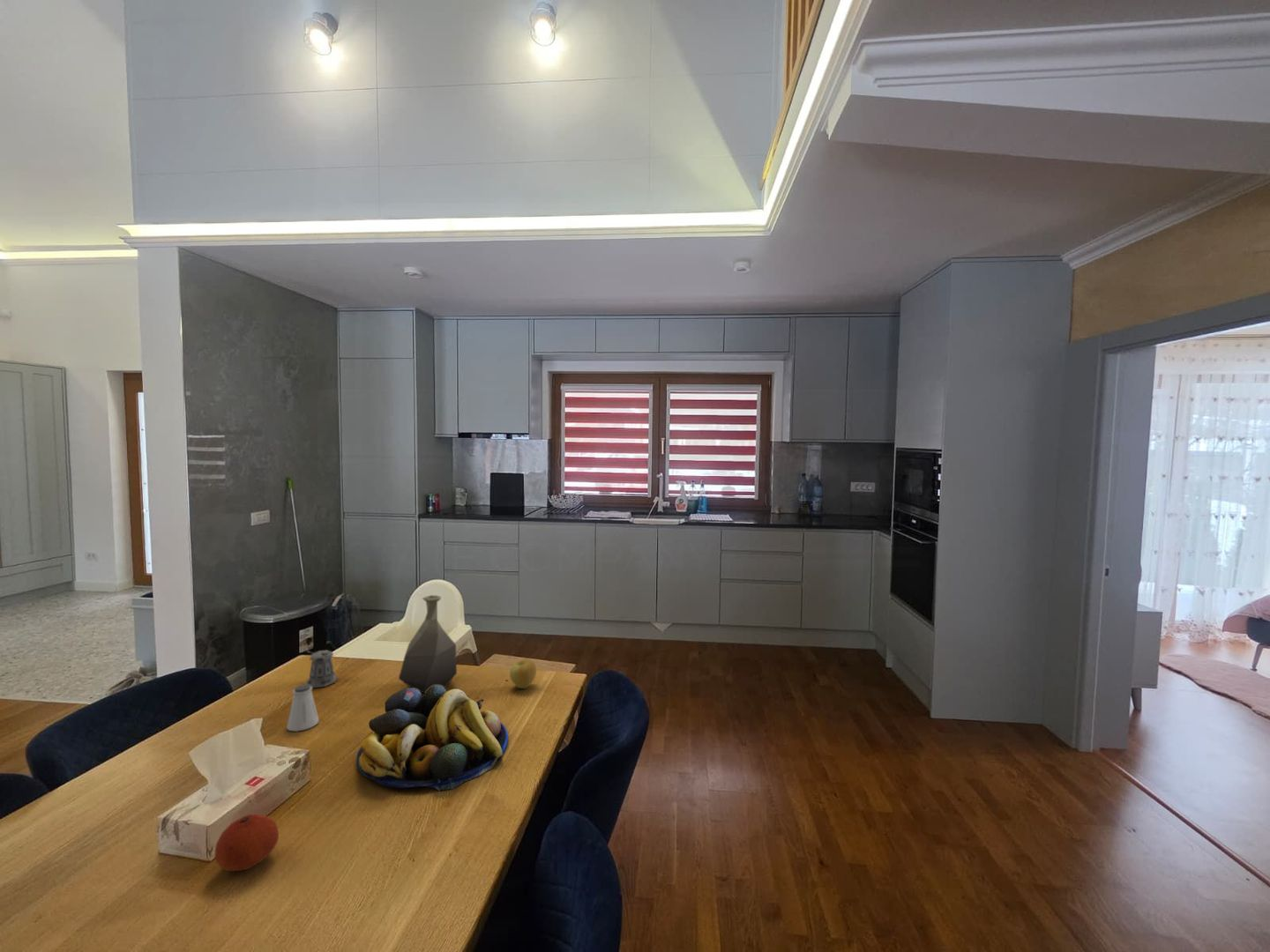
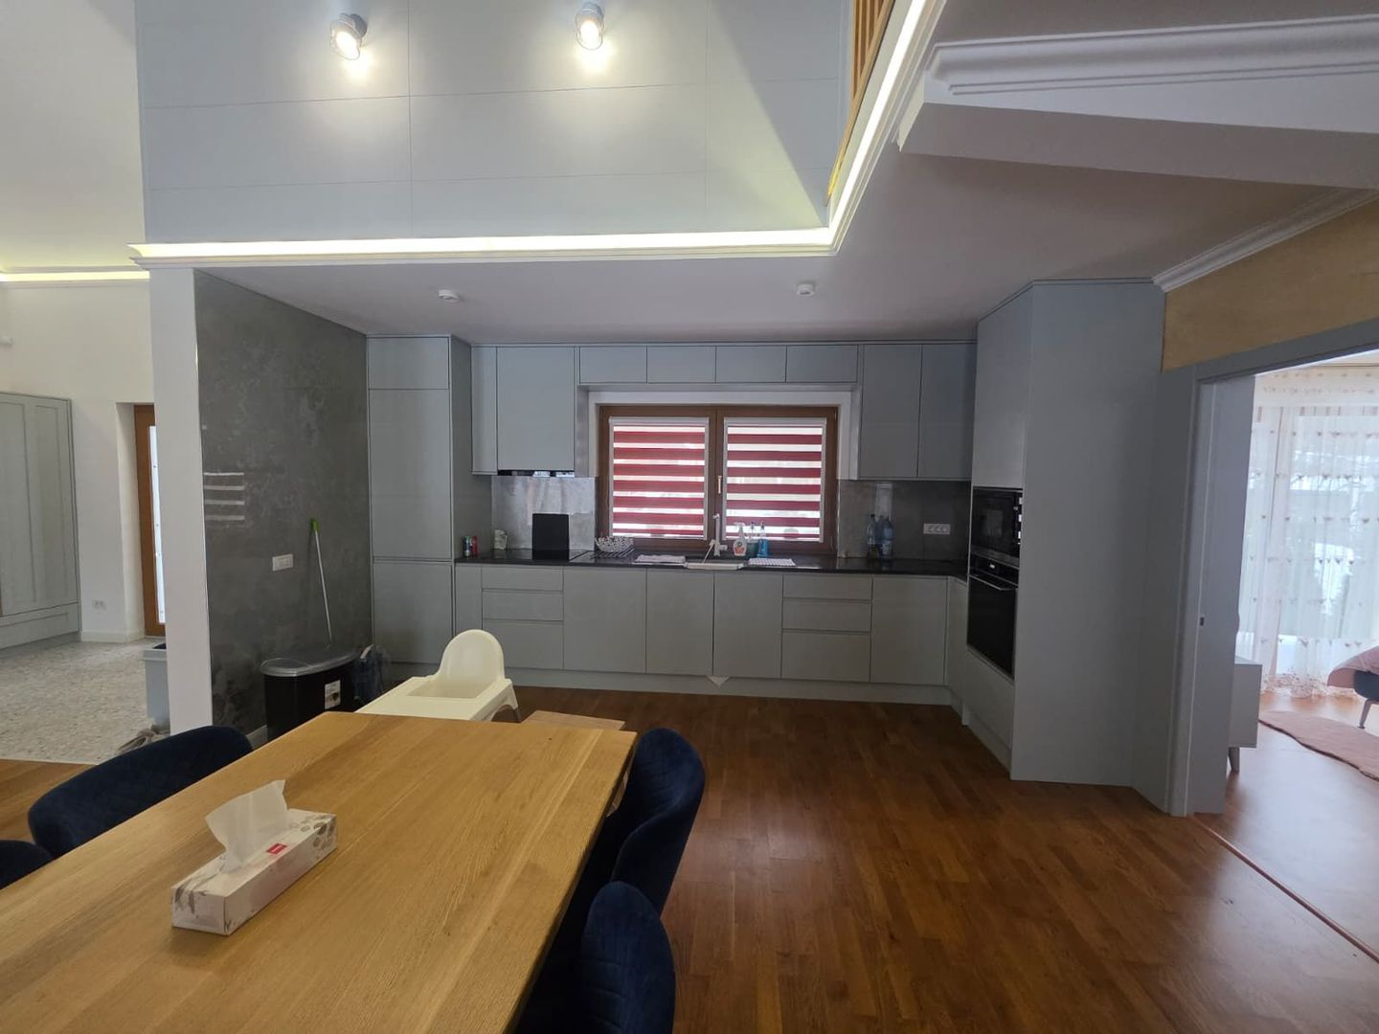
- pepper shaker (320, 665)
- vase (430, 642)
- saltshaker (303, 705)
- fruit (247, 841)
- fruit bowl (437, 721)
- apple (523, 673)
